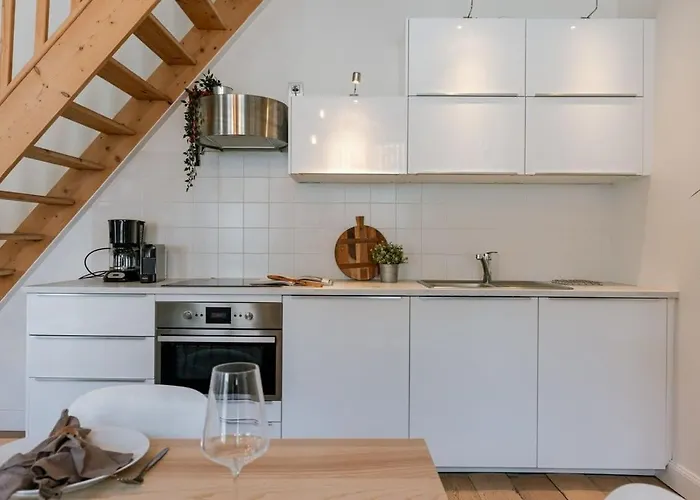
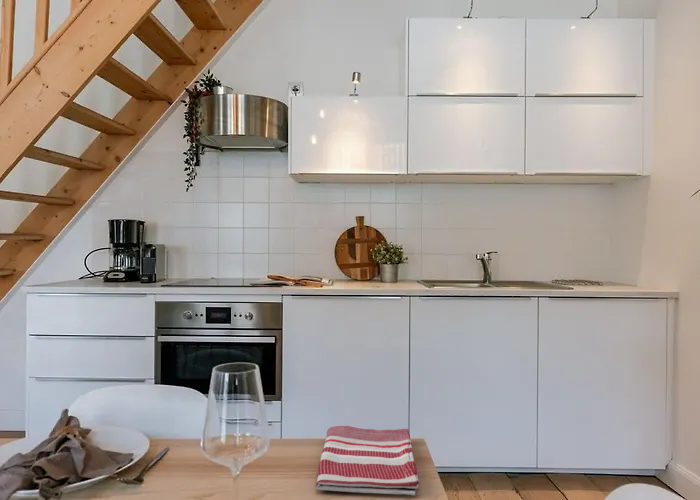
+ dish towel (367, 455)
